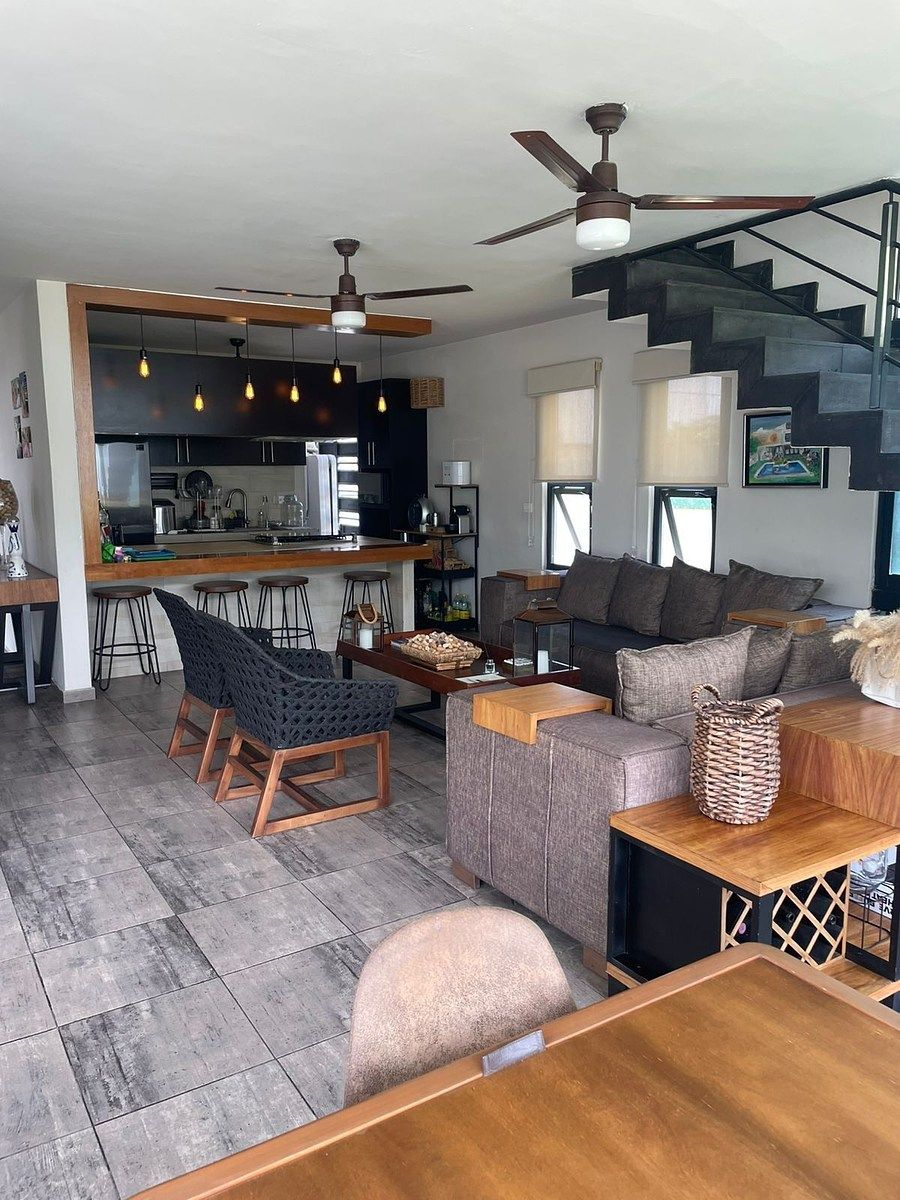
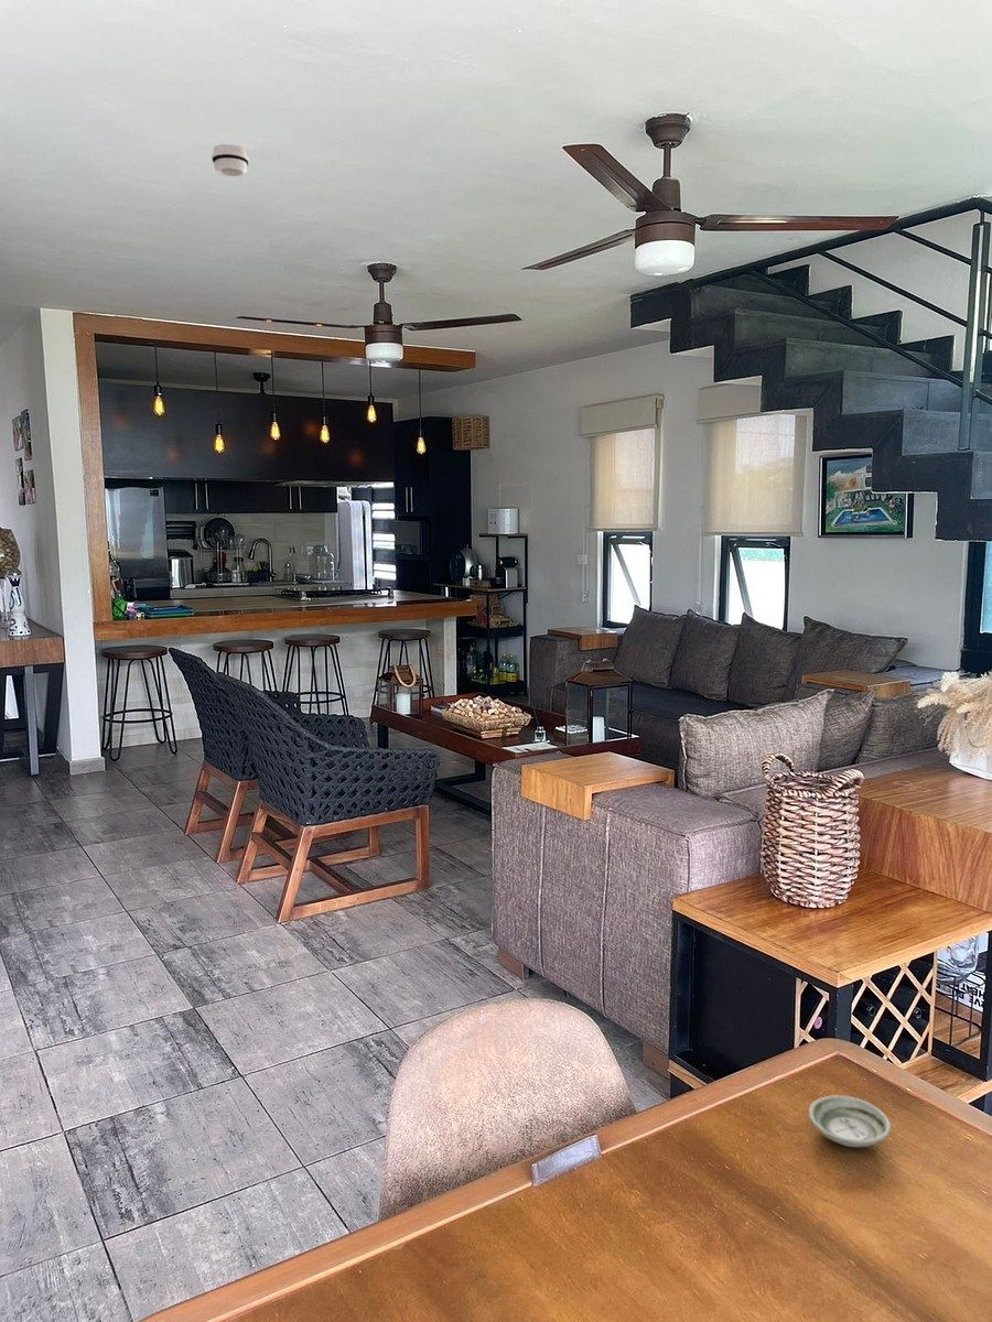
+ saucer (848, 1126)
+ smoke detector (230, 161)
